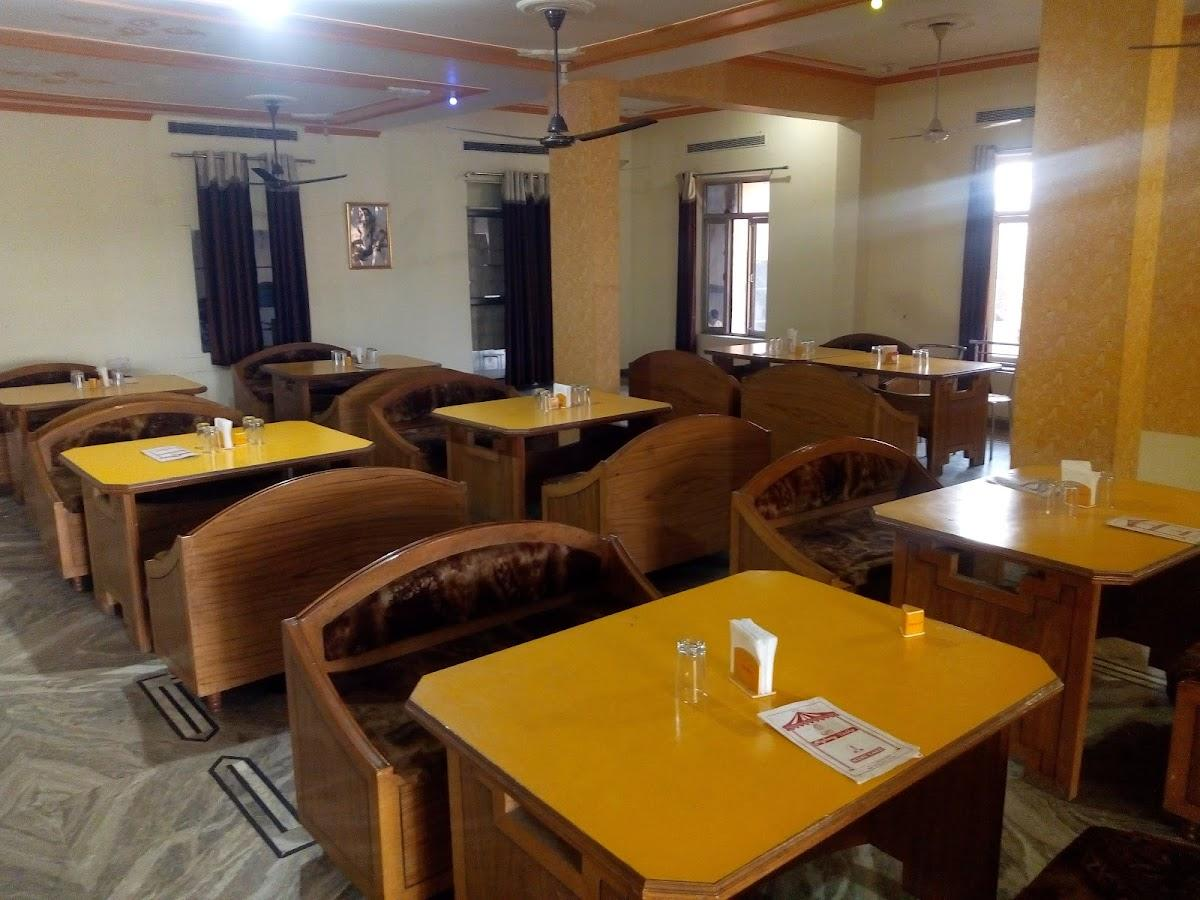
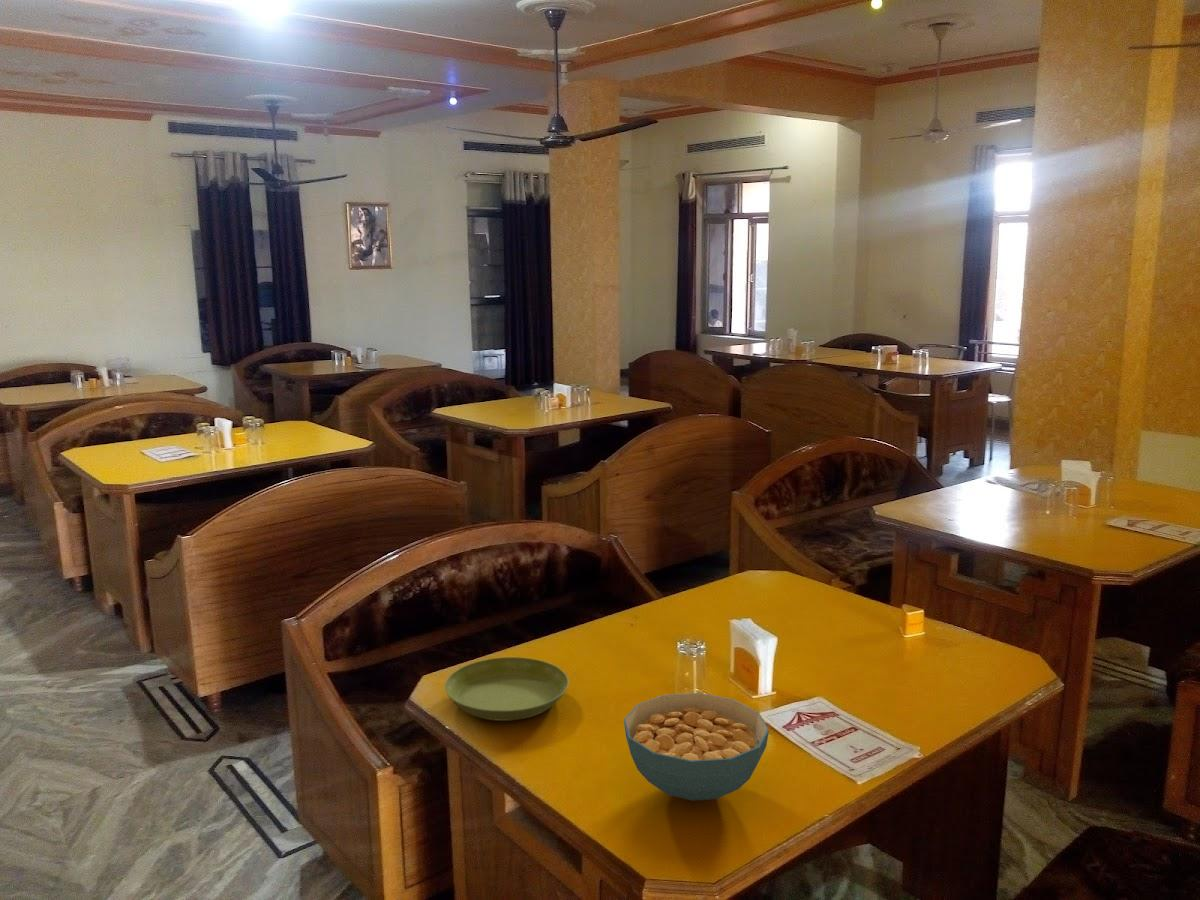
+ cereal bowl (695, 757)
+ saucer (507, 690)
